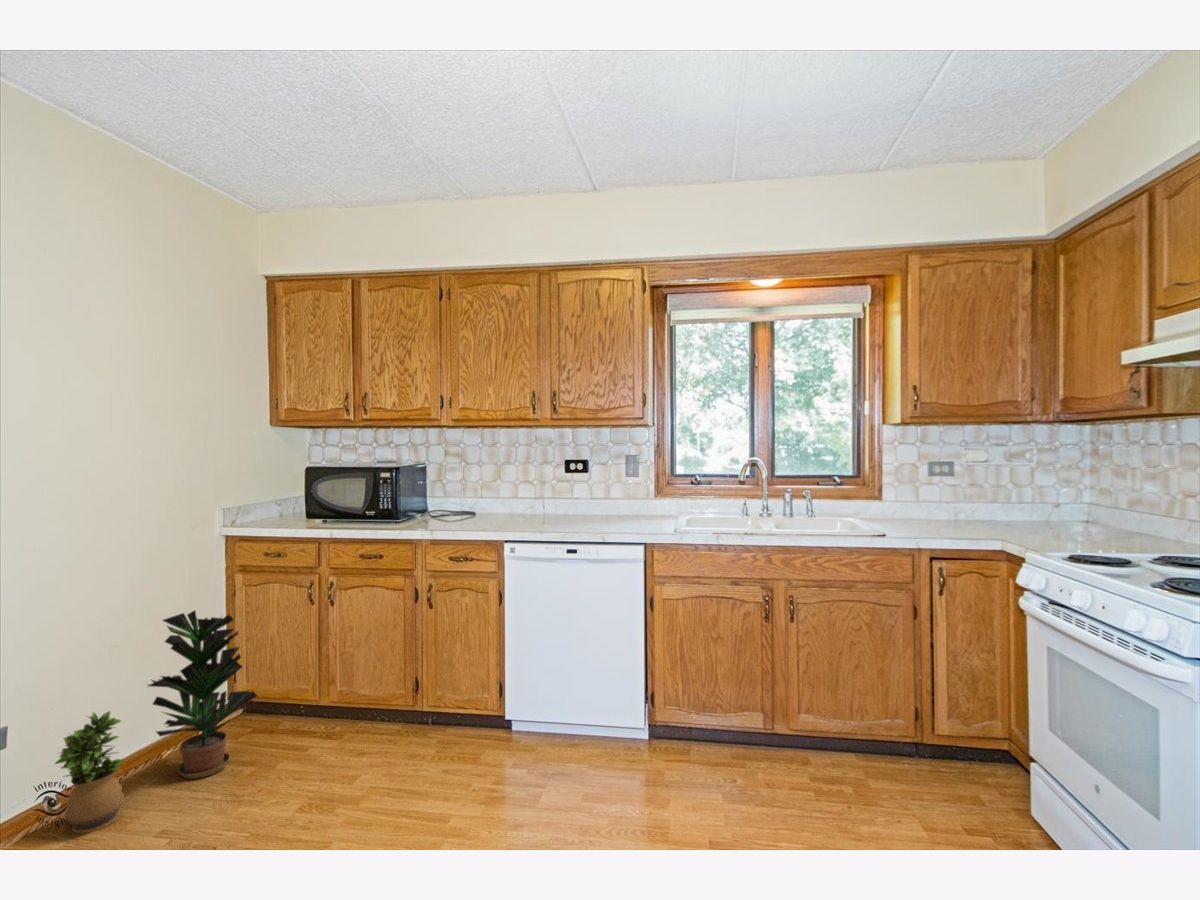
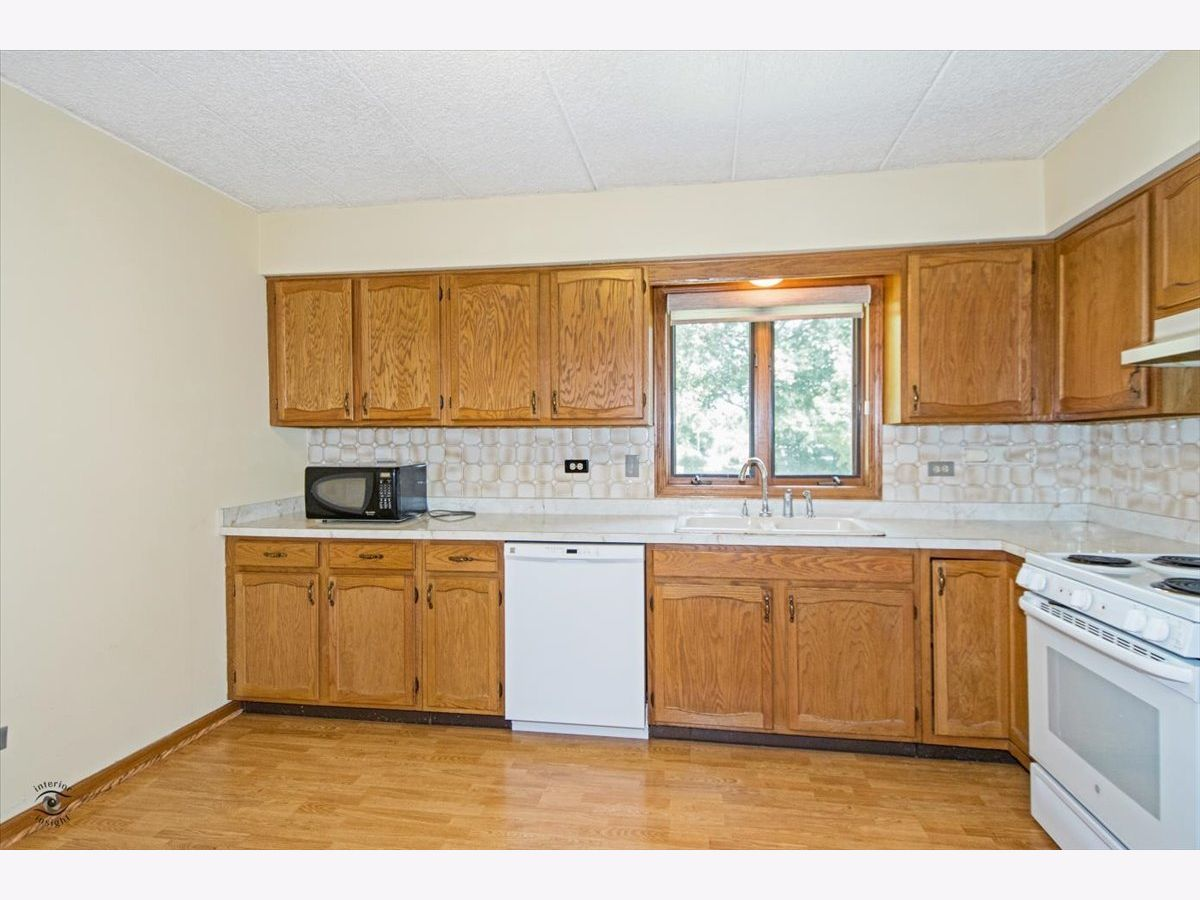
- potted plant (85, 771)
- potted plant (194, 690)
